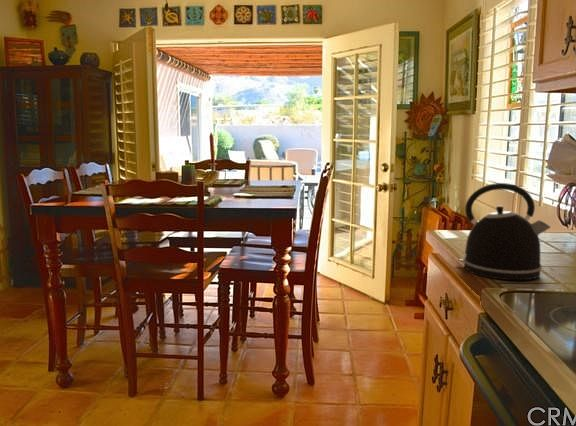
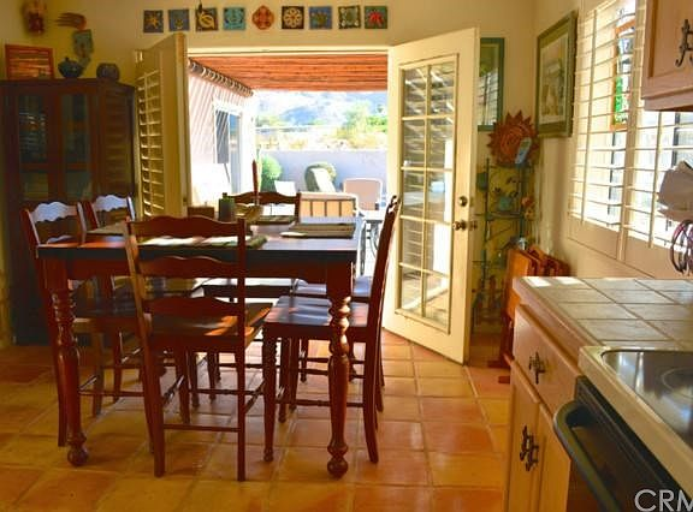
- kettle (503, 227)
